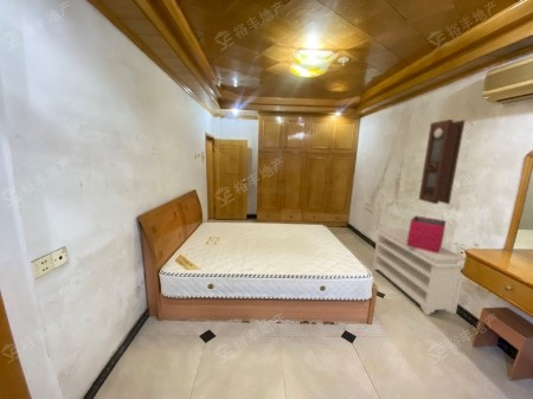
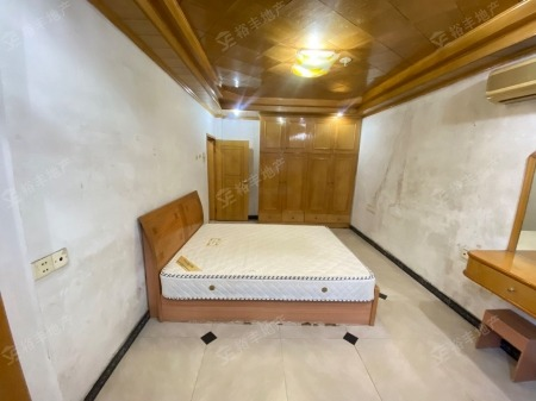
- pendulum clock (436, 162)
- storage bin (426, 233)
- bench (411, 264)
